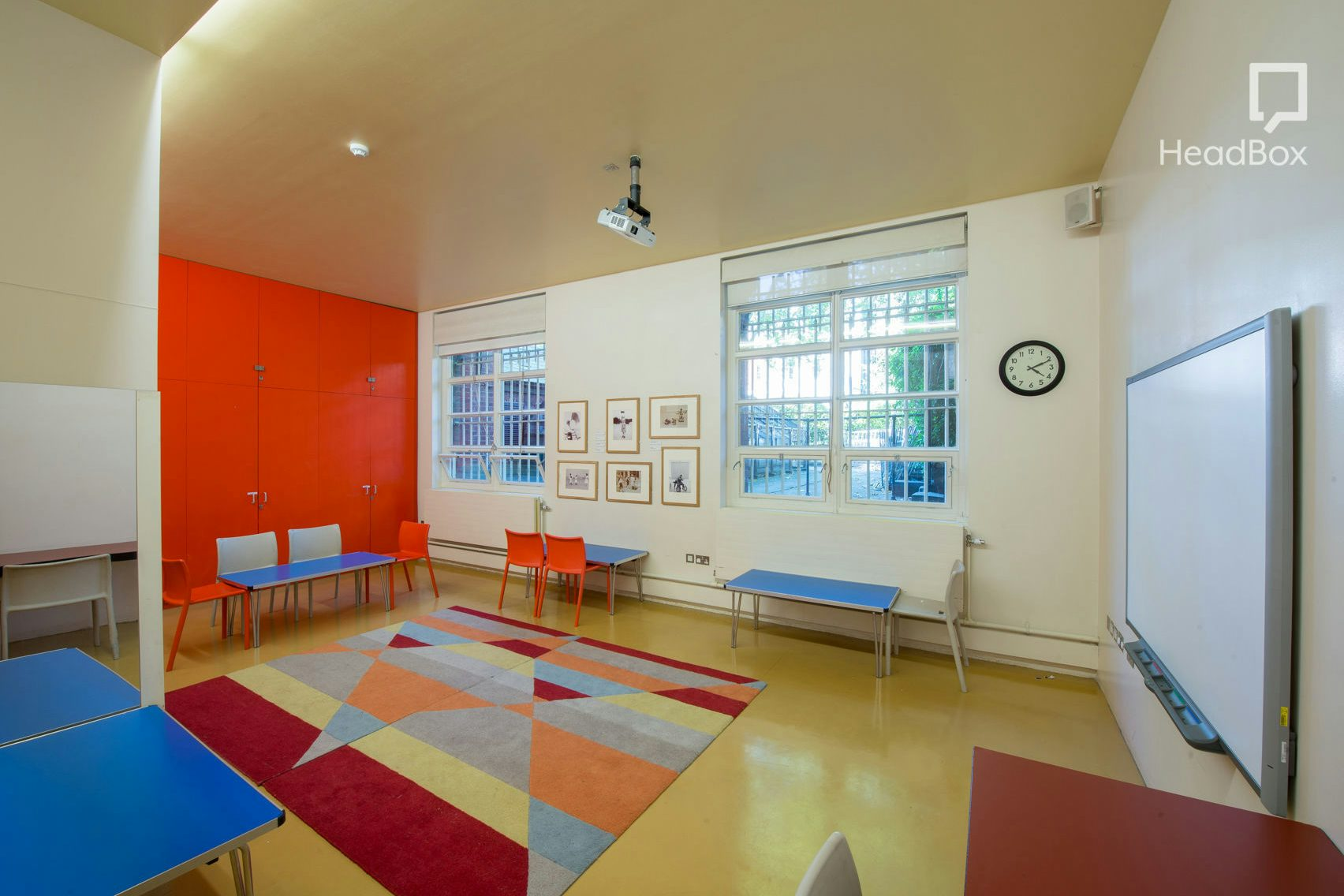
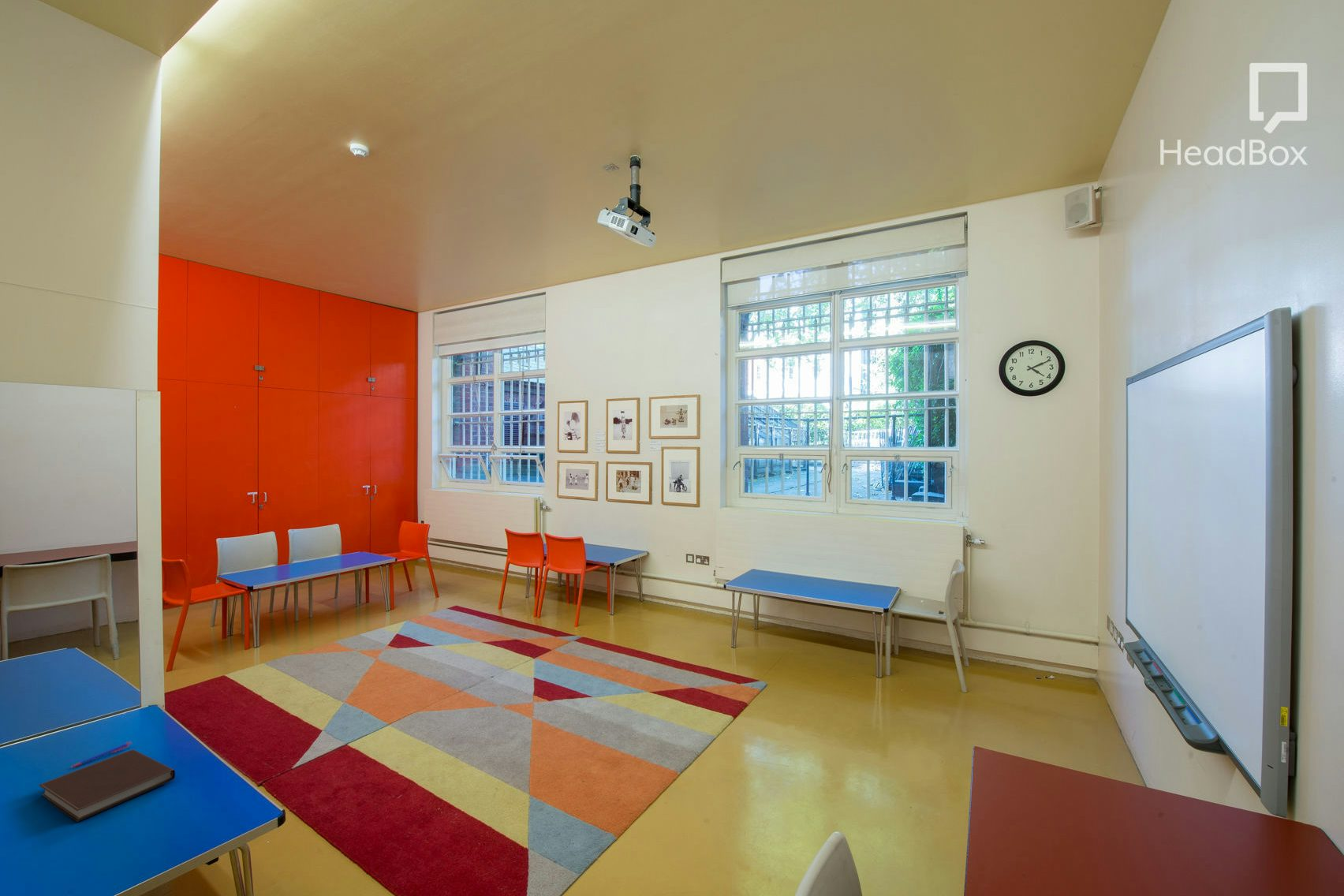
+ notebook (108, 782)
+ pen (102, 754)
